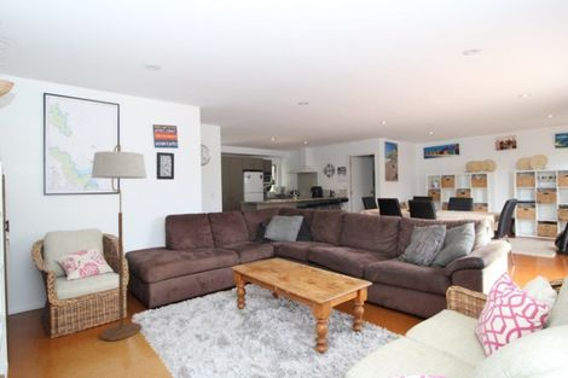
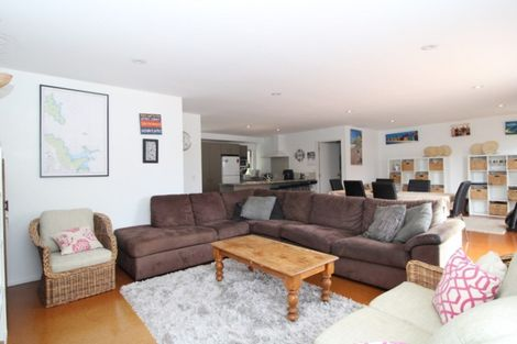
- floor lamp (120, 237)
